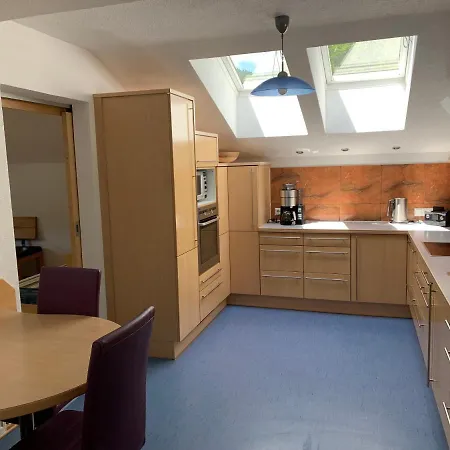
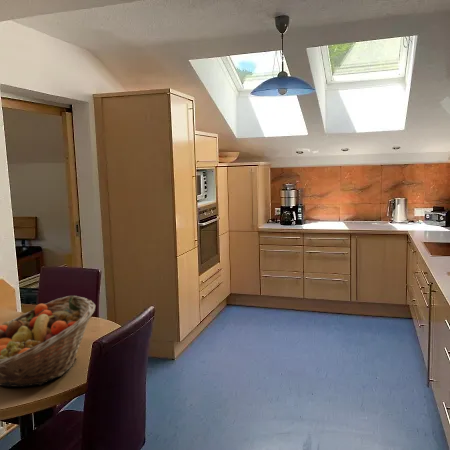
+ fruit basket (38, 337)
